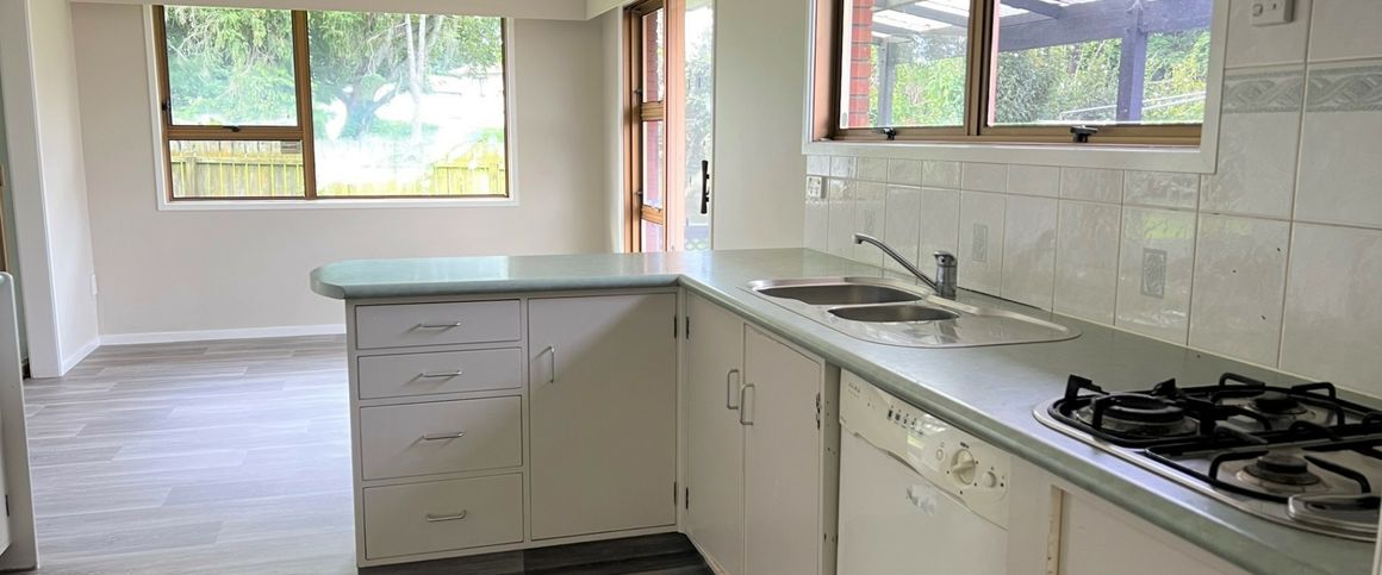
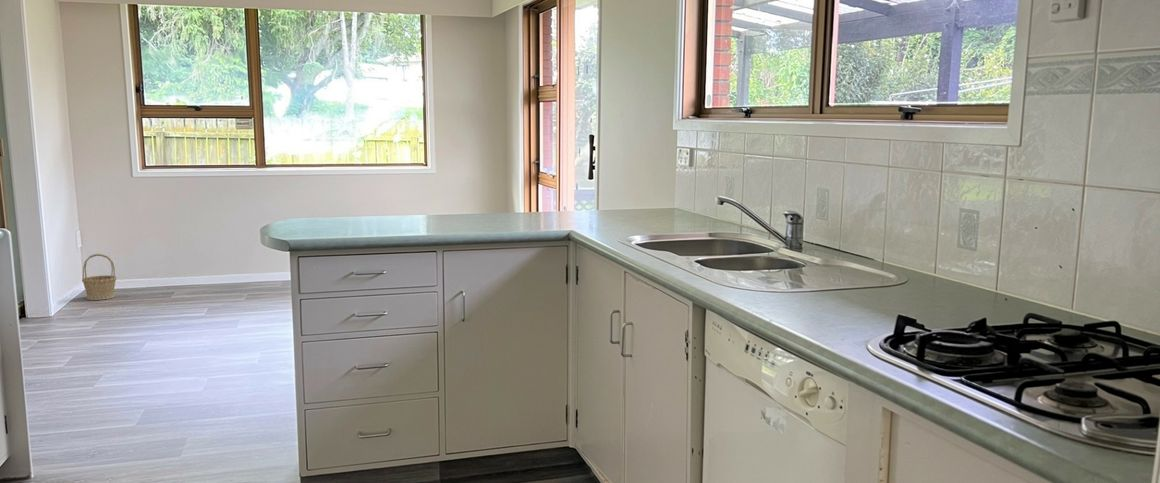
+ basket (99, 276)
